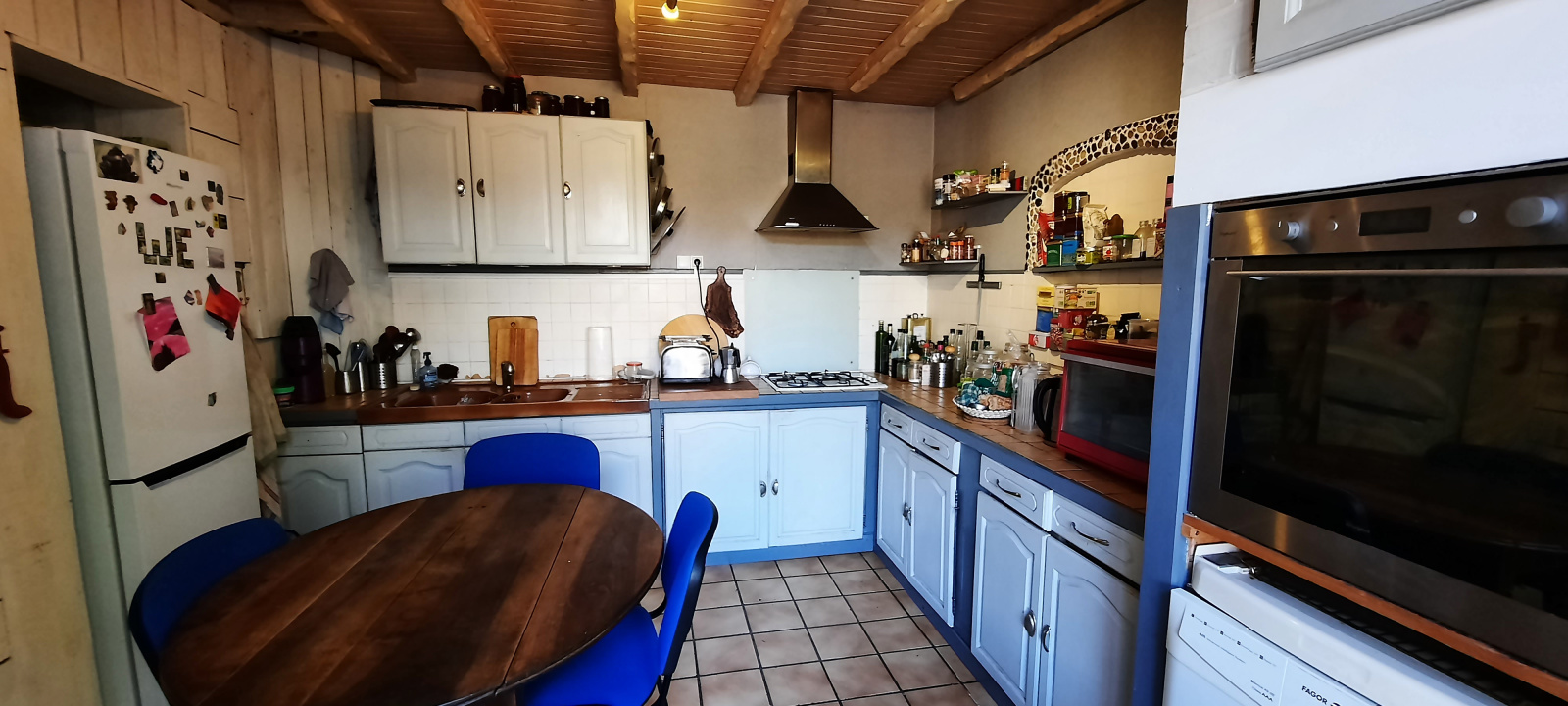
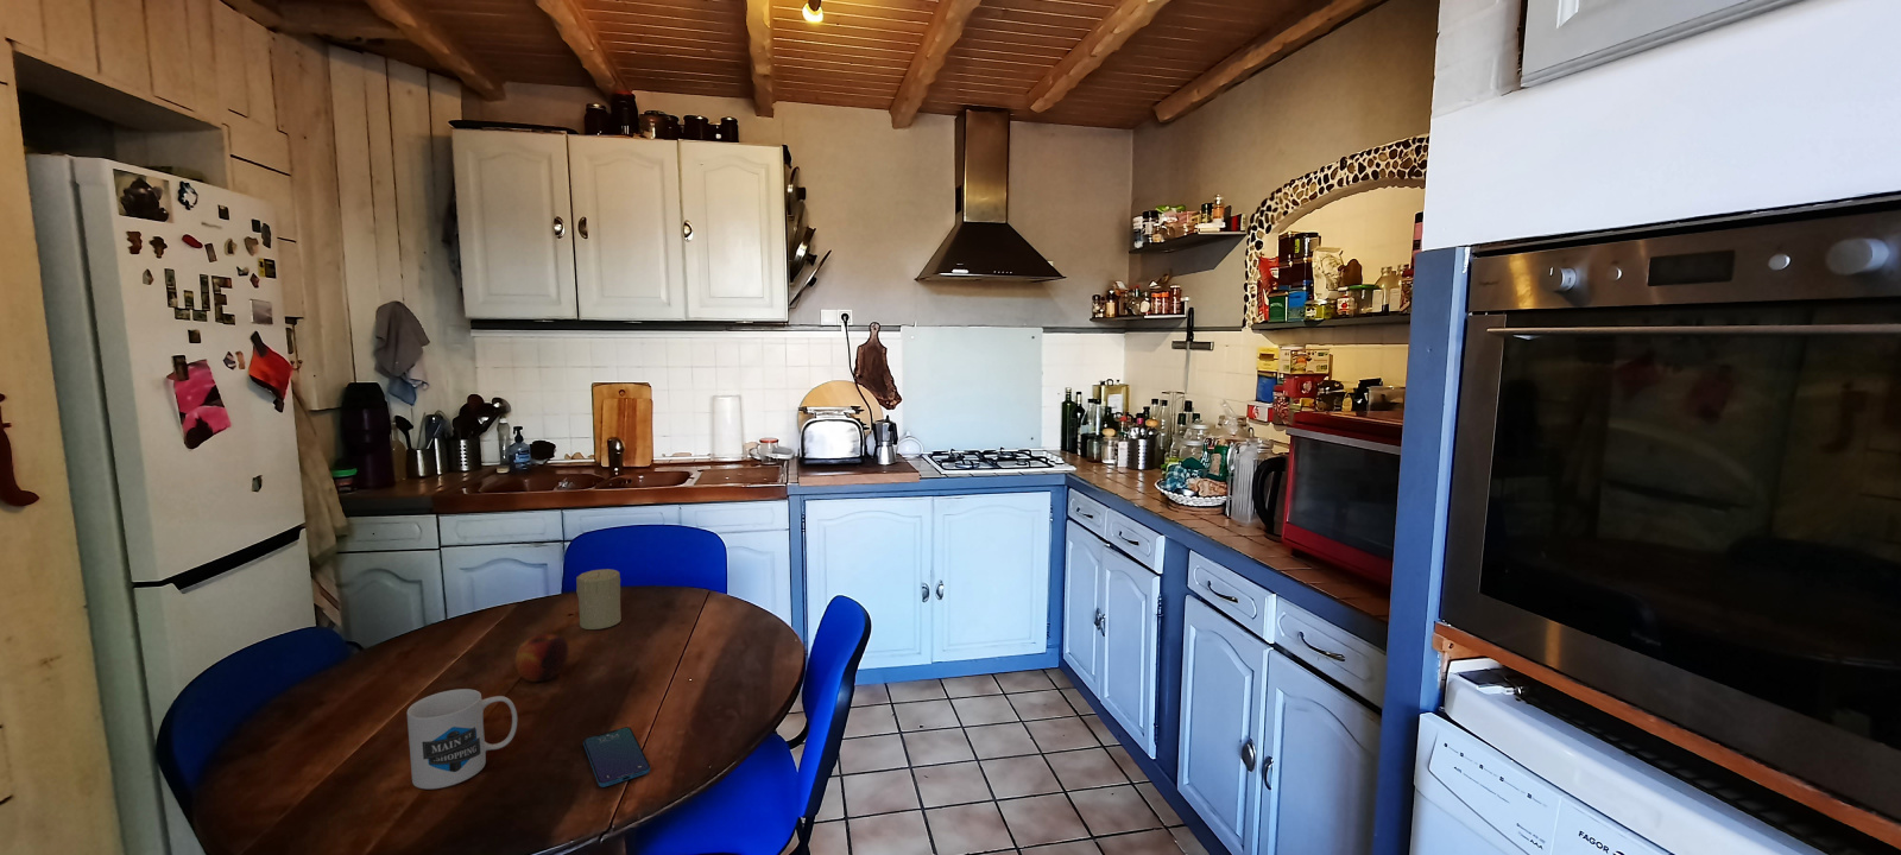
+ mug (459, 734)
+ smartphone (616, 754)
+ apple (542, 658)
+ candle (599, 597)
